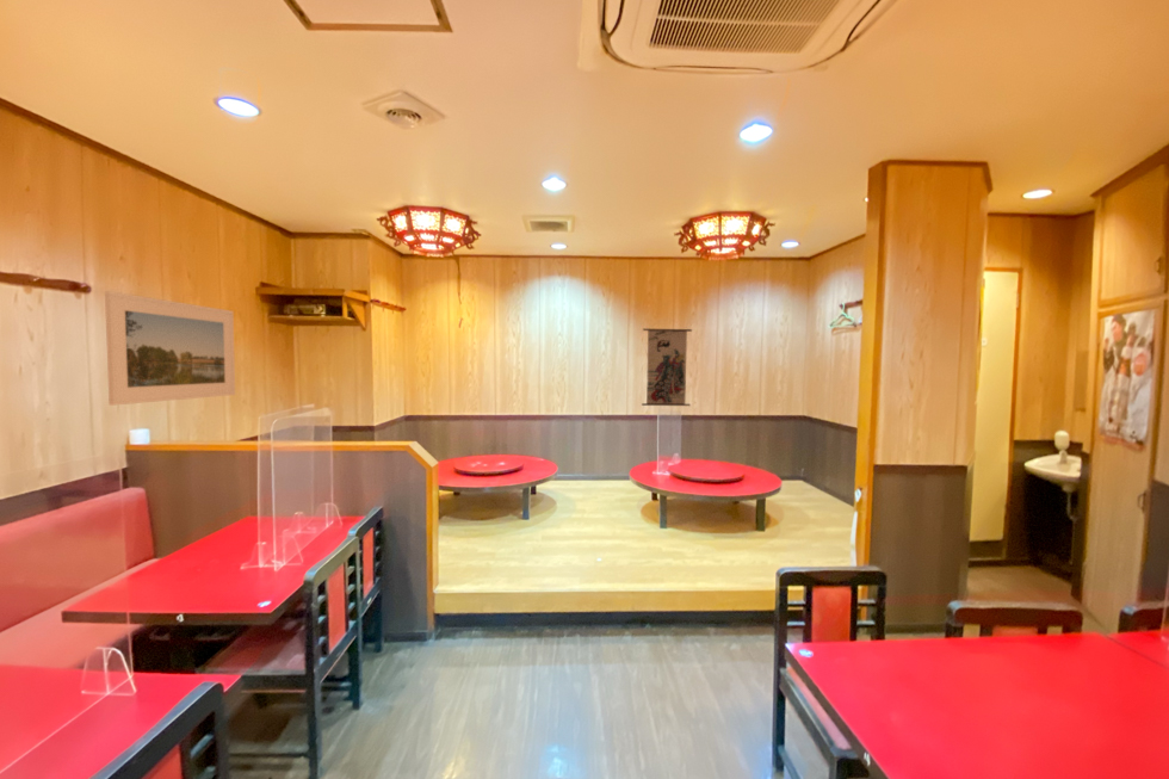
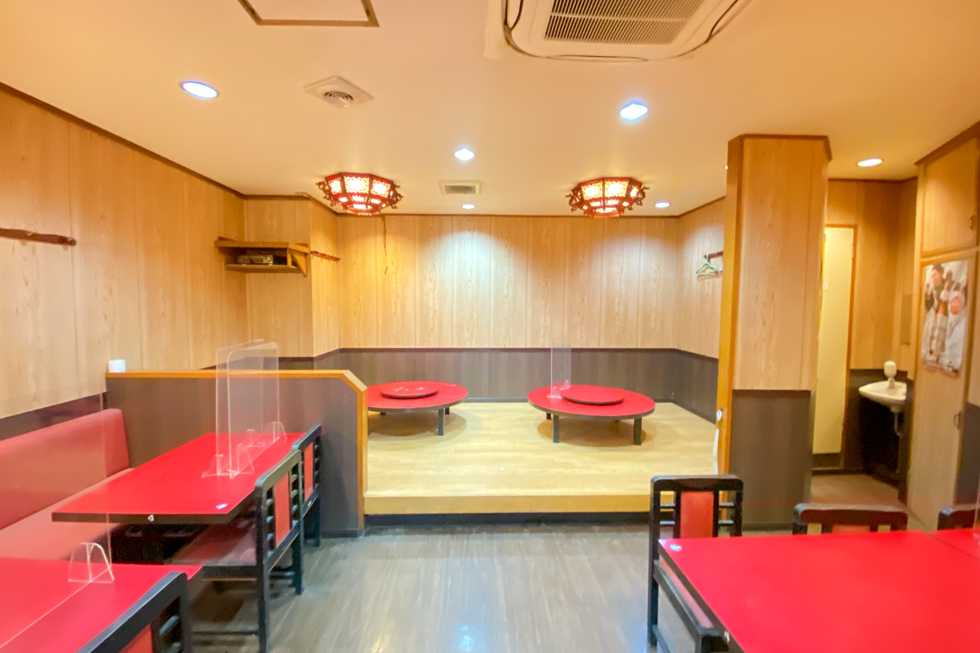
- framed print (180, 351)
- wall scroll (667, 361)
